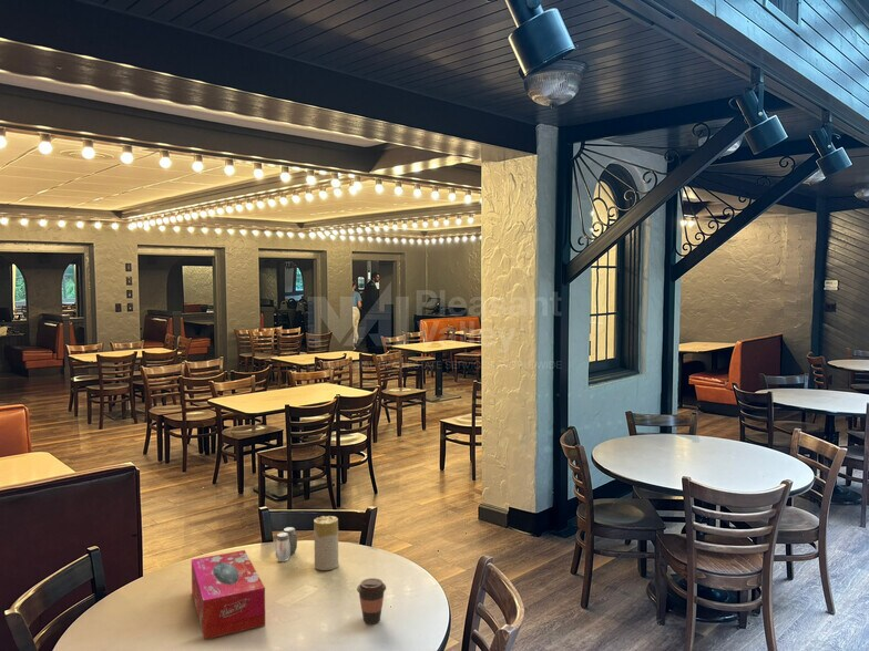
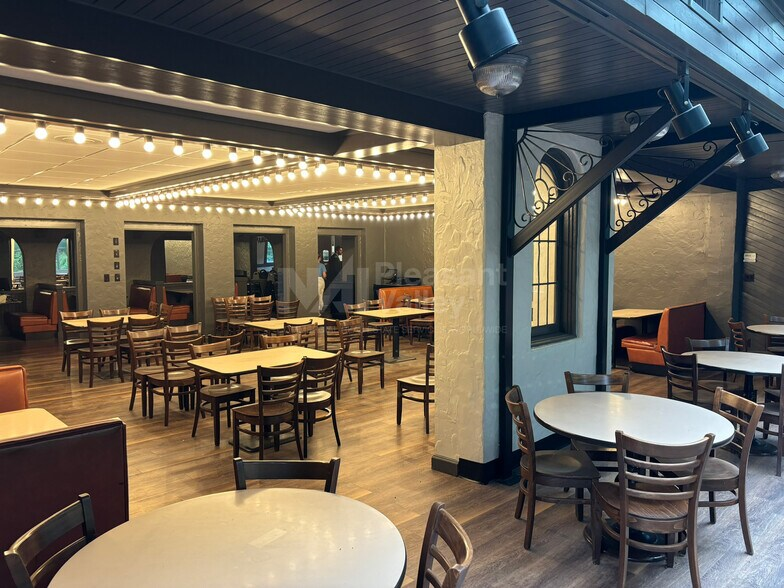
- tissue box (226, 590)
- coffee cup (371, 601)
- candle (326, 542)
- salt and pepper shaker (286, 544)
